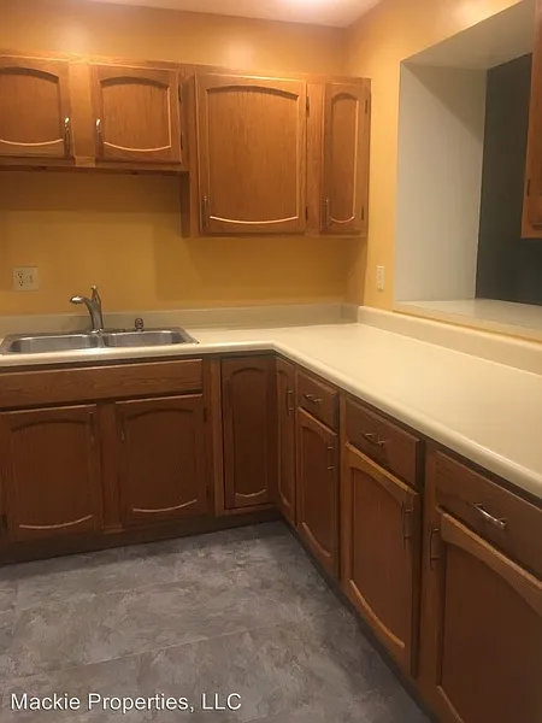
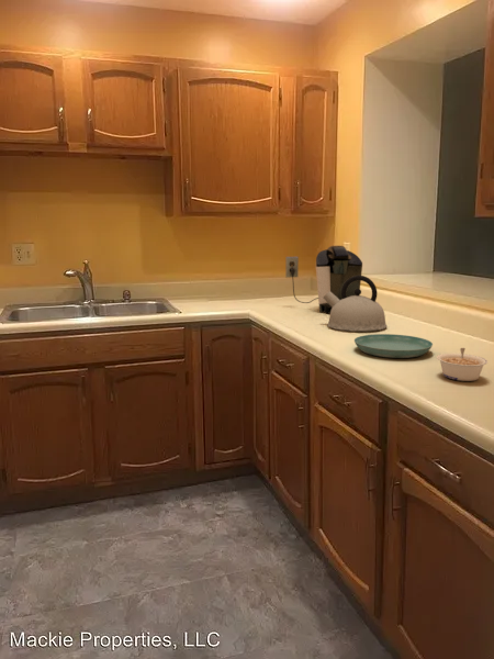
+ coffee maker (324, 278)
+ saucer (392, 346)
+ legume (460, 365)
+ kettle (355, 301)
